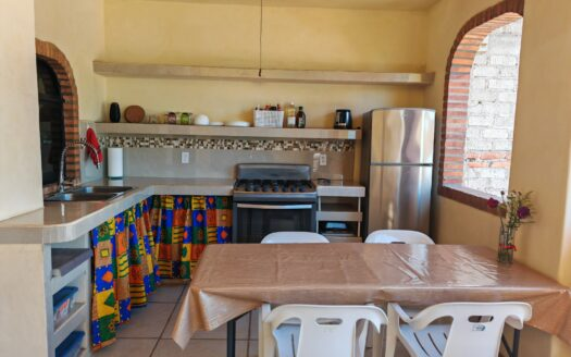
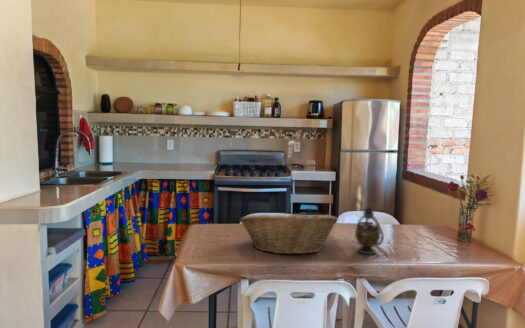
+ fruit basket (288, 227)
+ teapot (365, 227)
